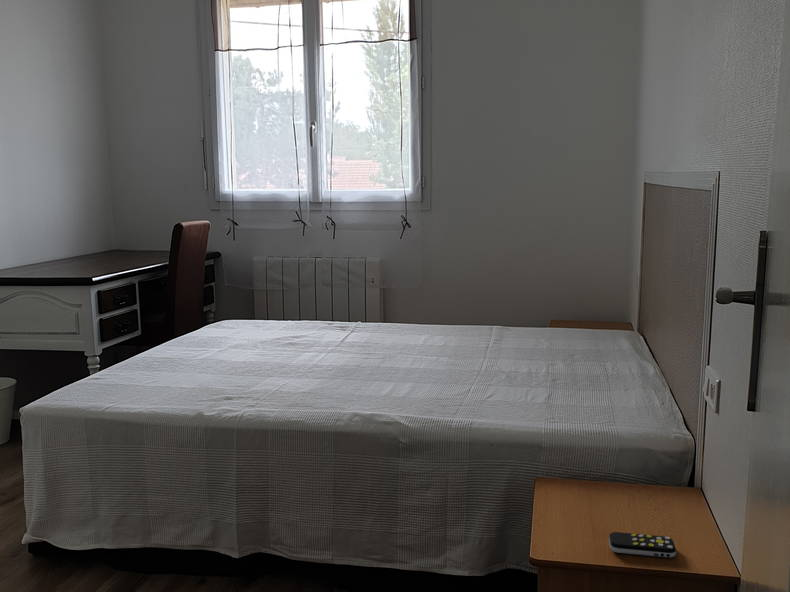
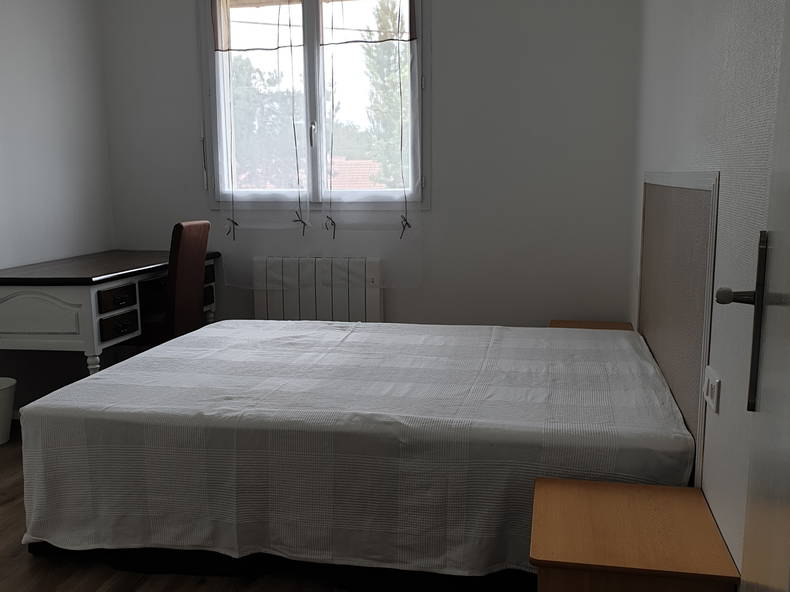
- remote control (641, 544)
